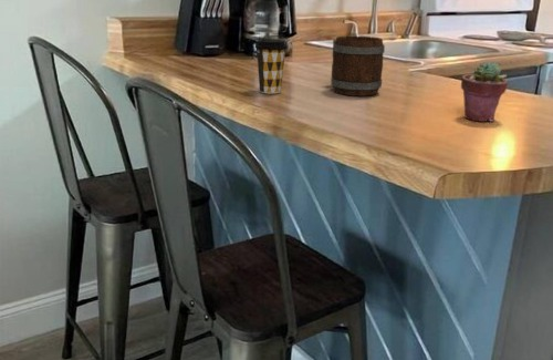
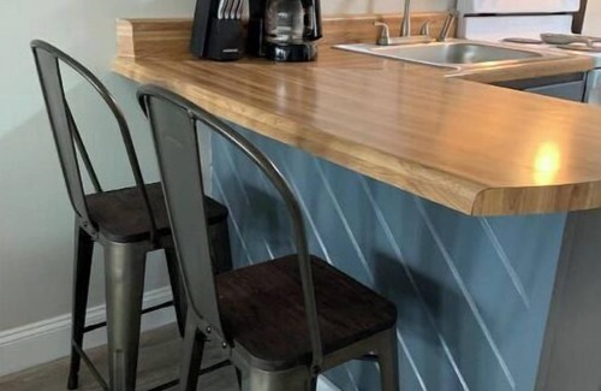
- coffee cup (270, 66)
- potted succulent (482, 90)
- mug (353, 64)
